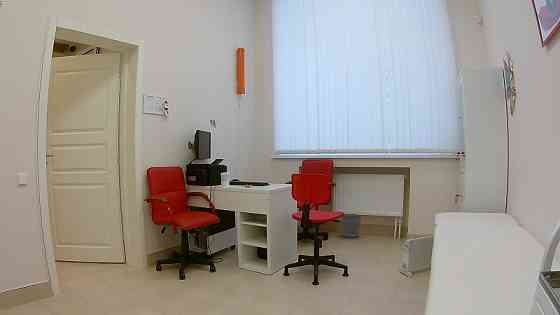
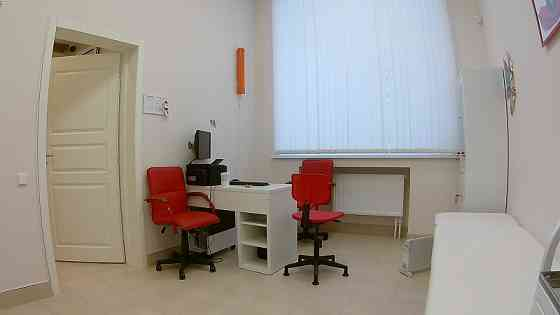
- wastebasket (350, 225)
